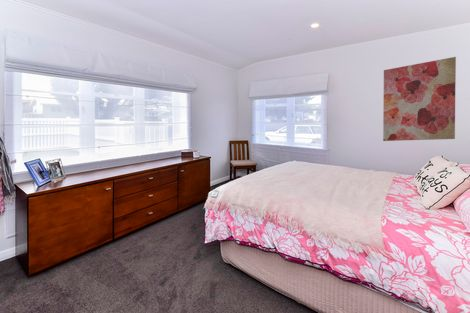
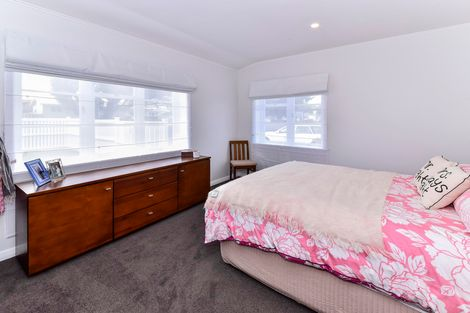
- wall art (416, 102)
